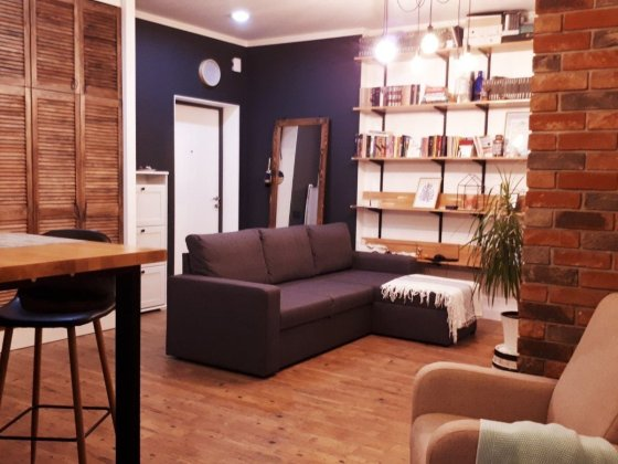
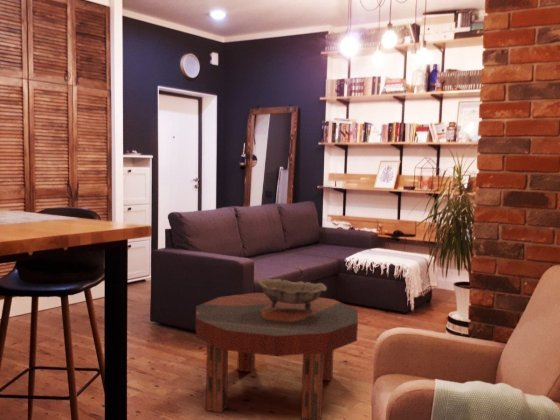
+ decorative bowl (291, 295)
+ coffee table (276, 351)
